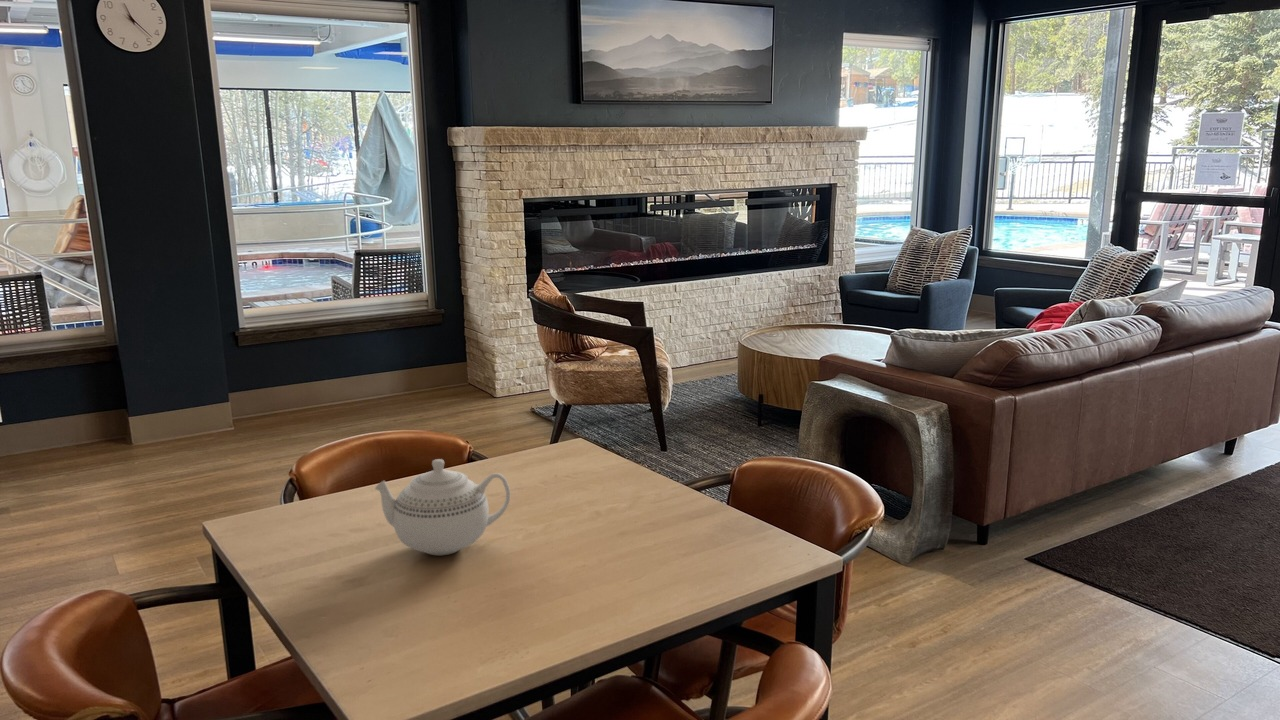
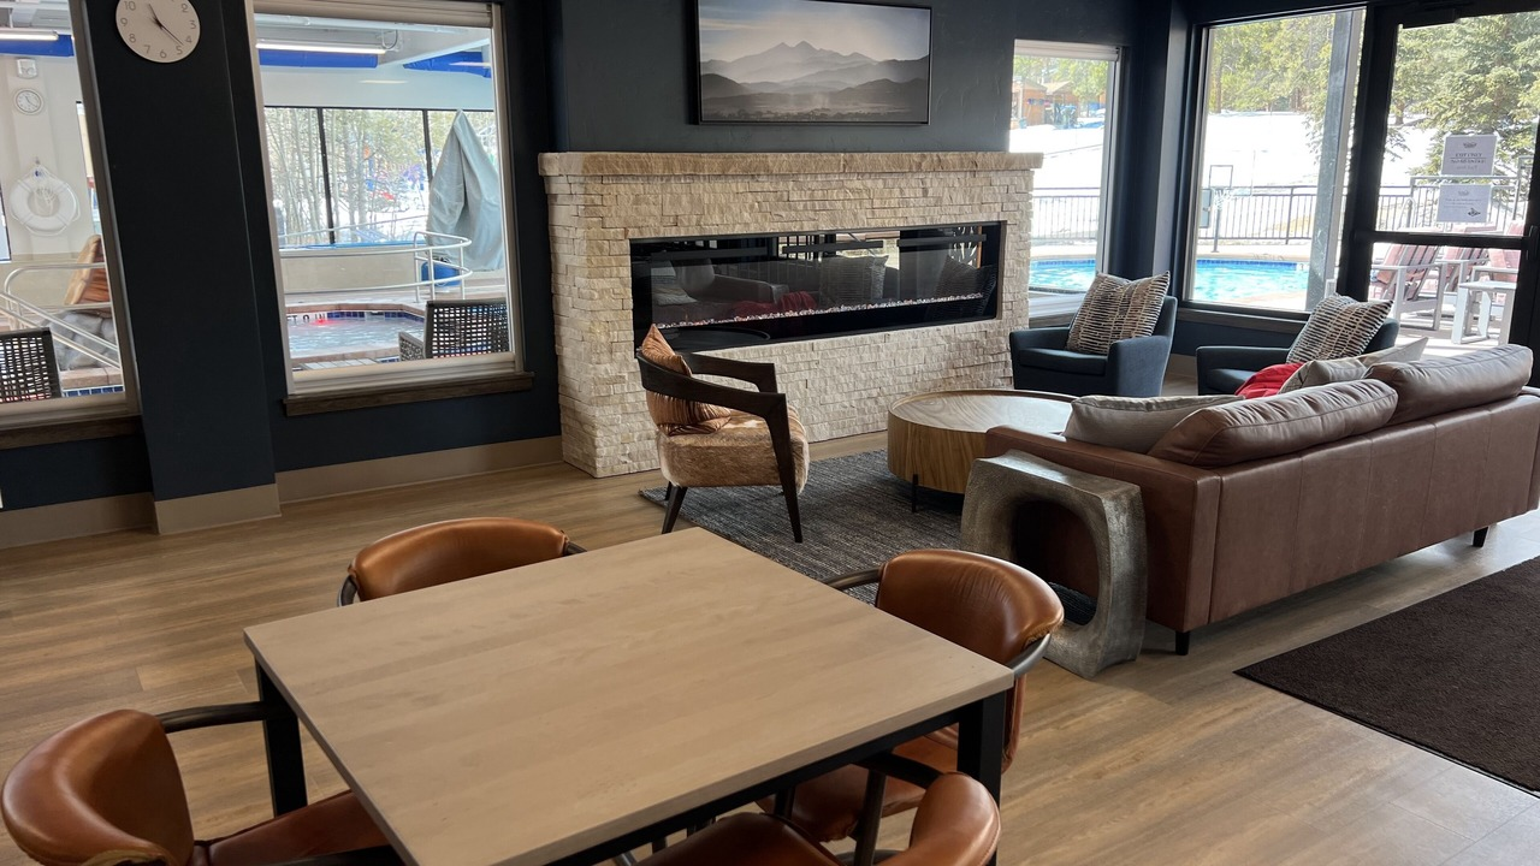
- teapot (442, 503)
